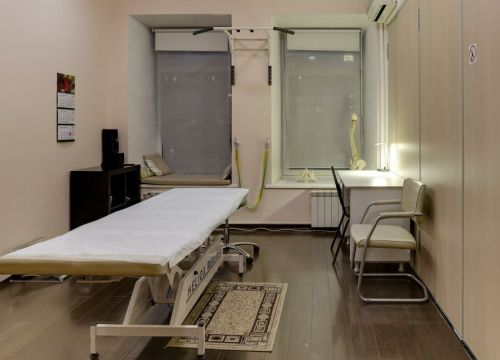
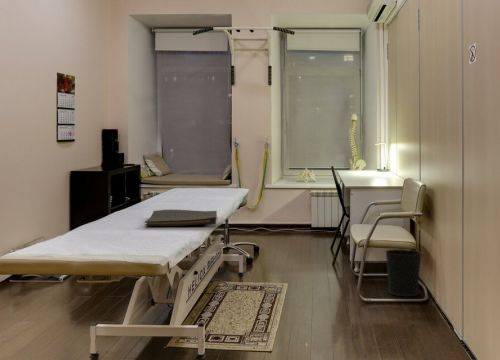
+ wastebasket (403, 272)
+ hand towel (182, 216)
